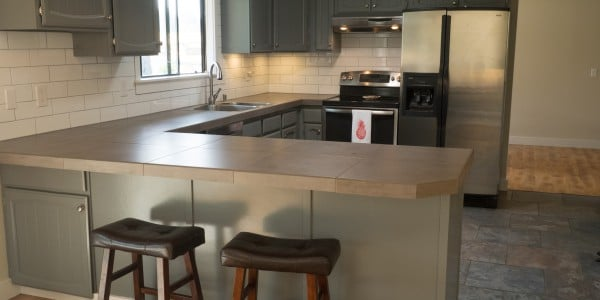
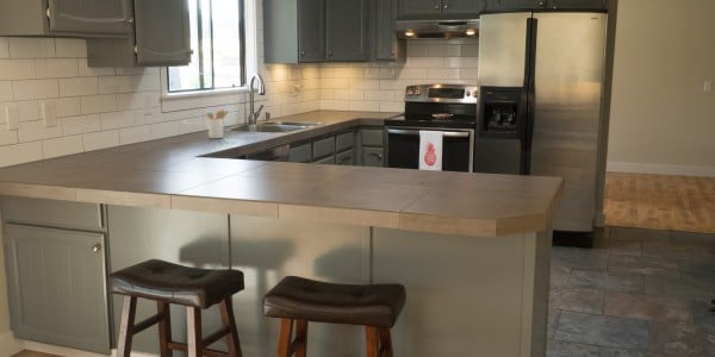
+ utensil holder (218, 123)
